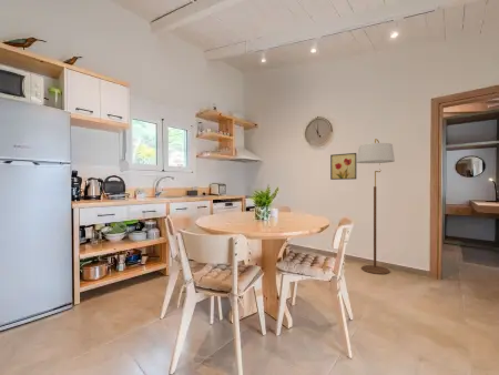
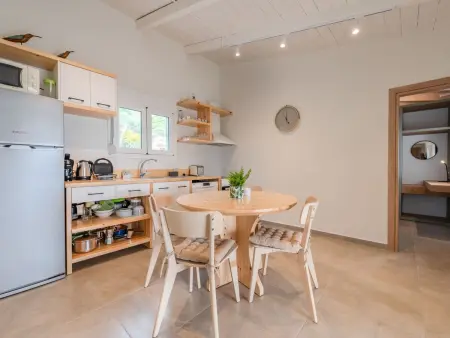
- wall art (343, 166)
- floor lamp (375, 203)
